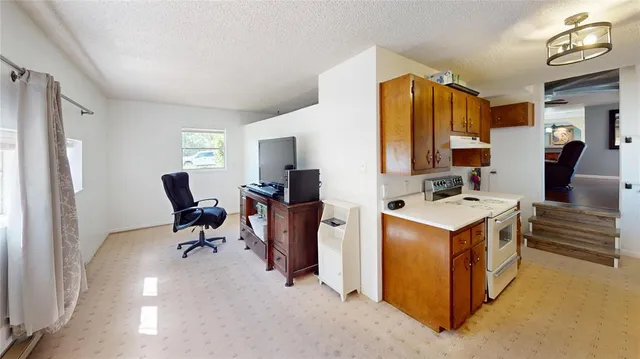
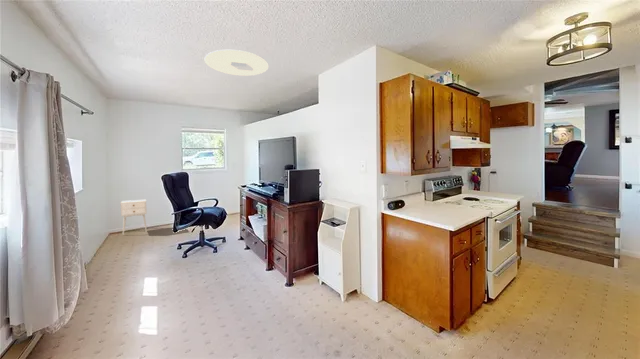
+ nightstand (134, 215)
+ ceiling light (237, 61)
